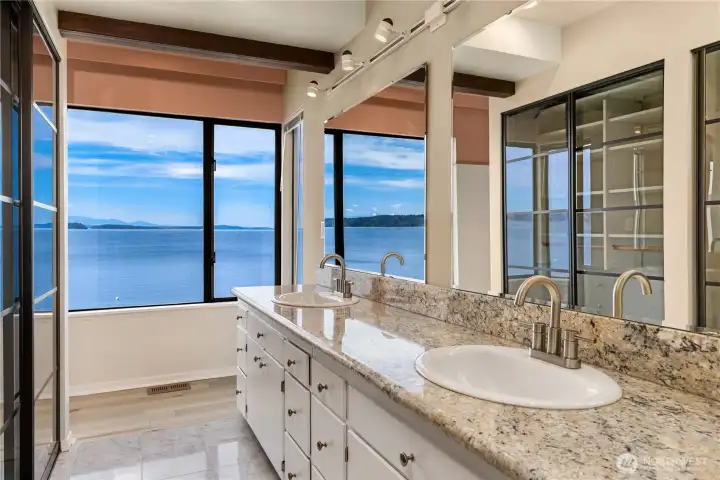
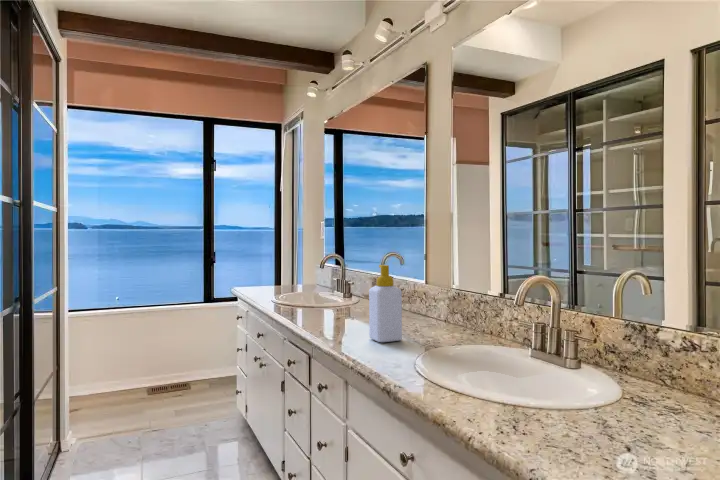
+ soap bottle (385, 302)
